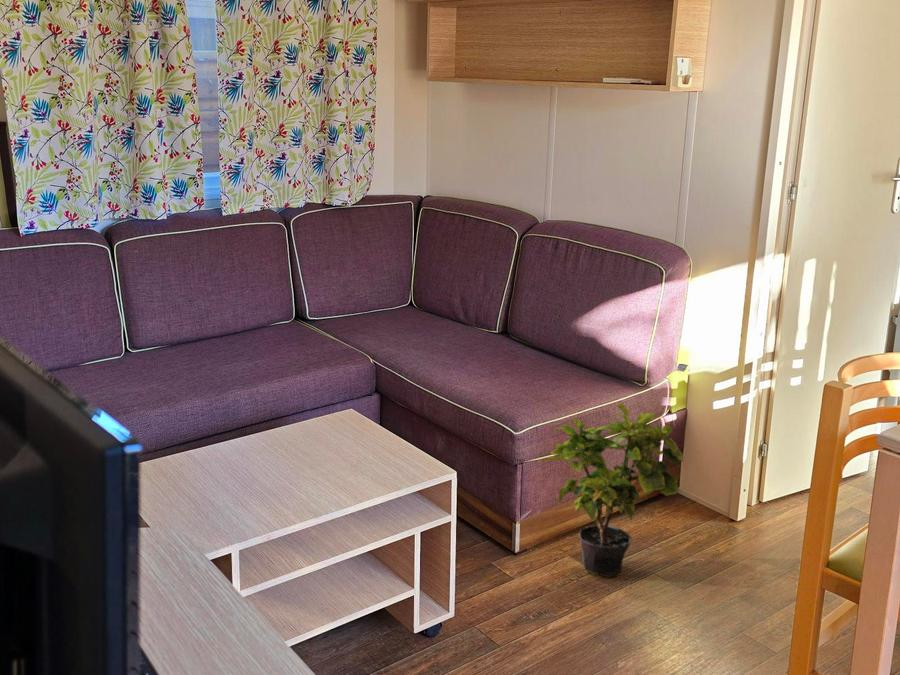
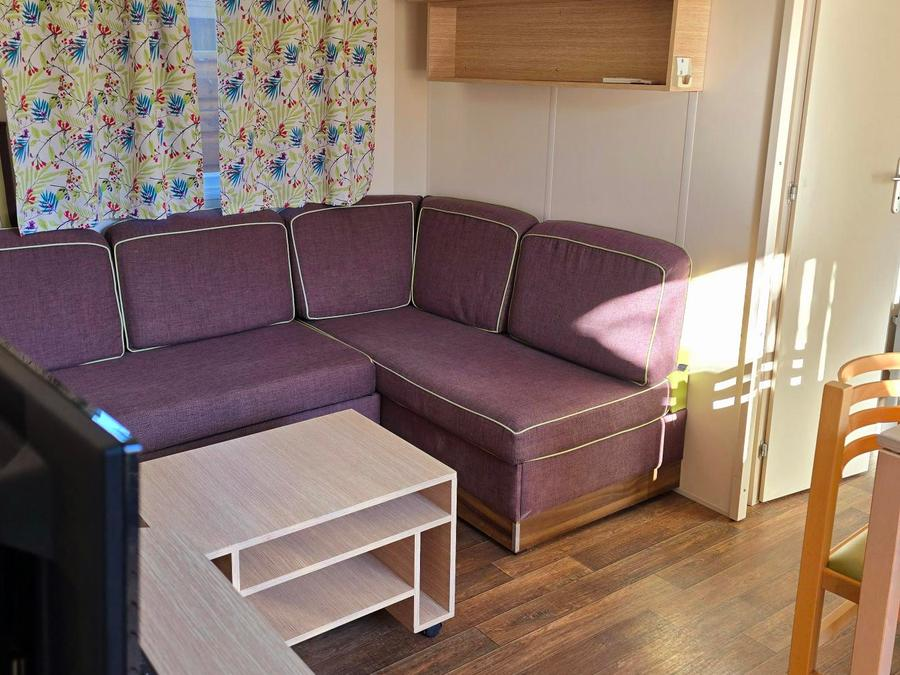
- potted plant (614, 488)
